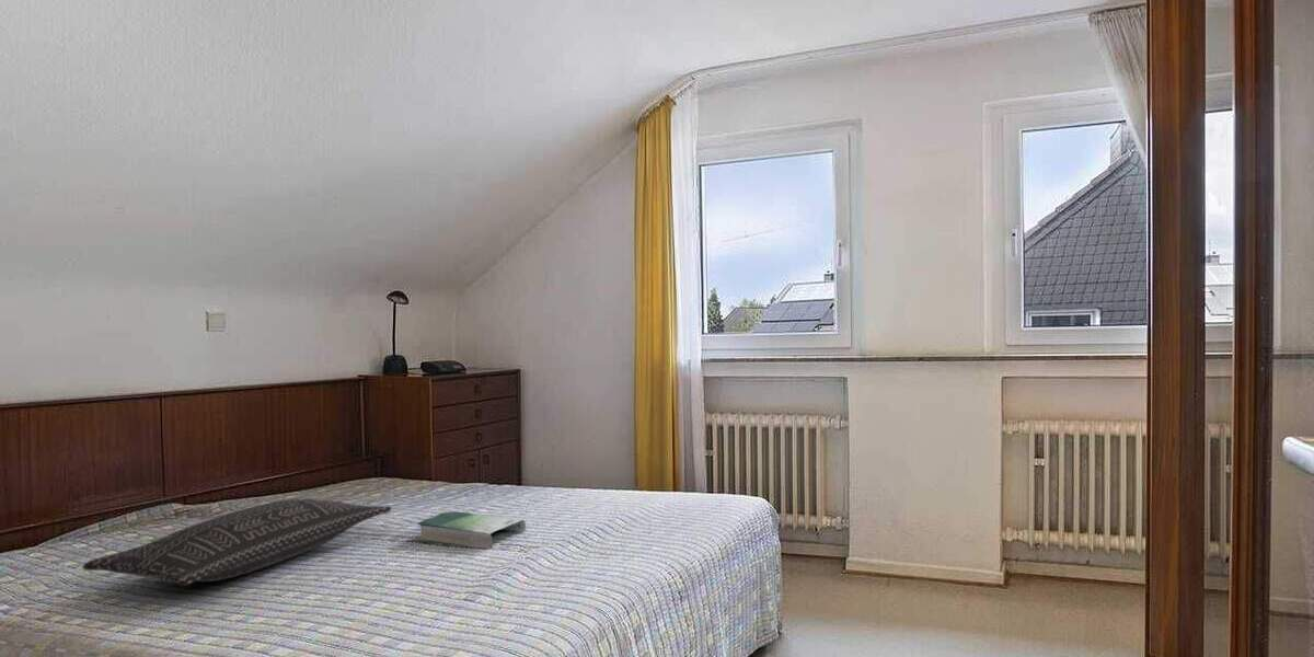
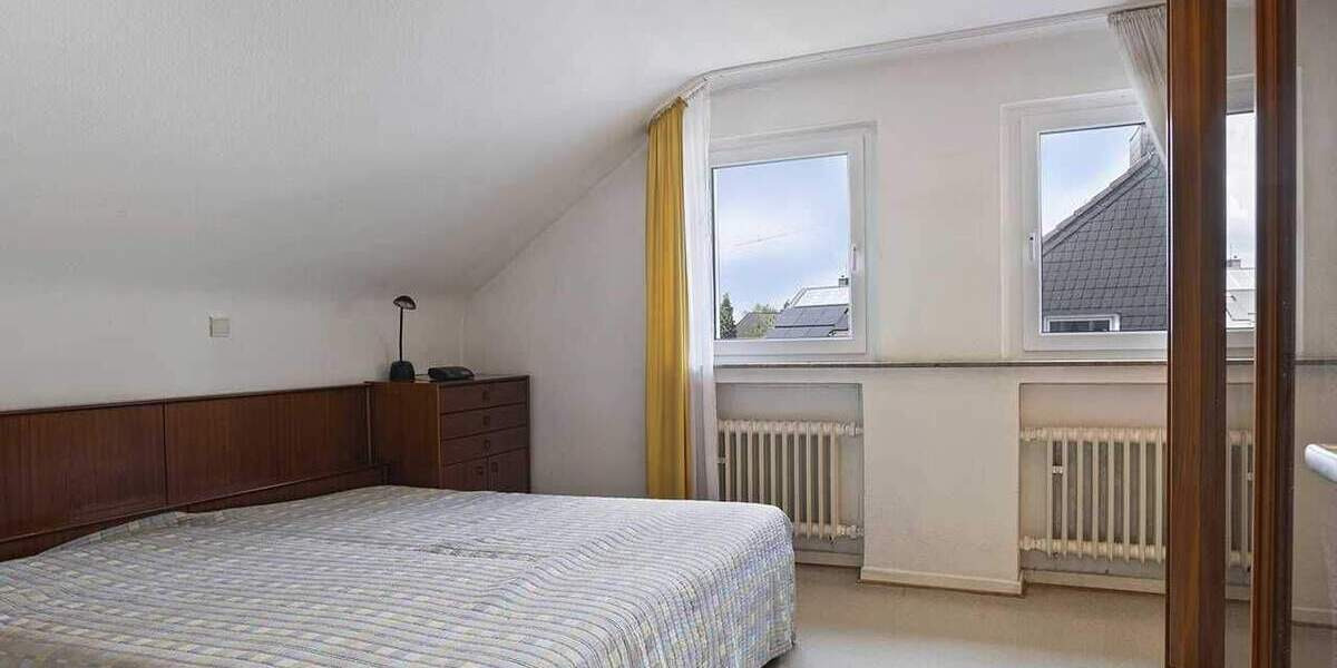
- book (472, 527)
- pillow (255, 537)
